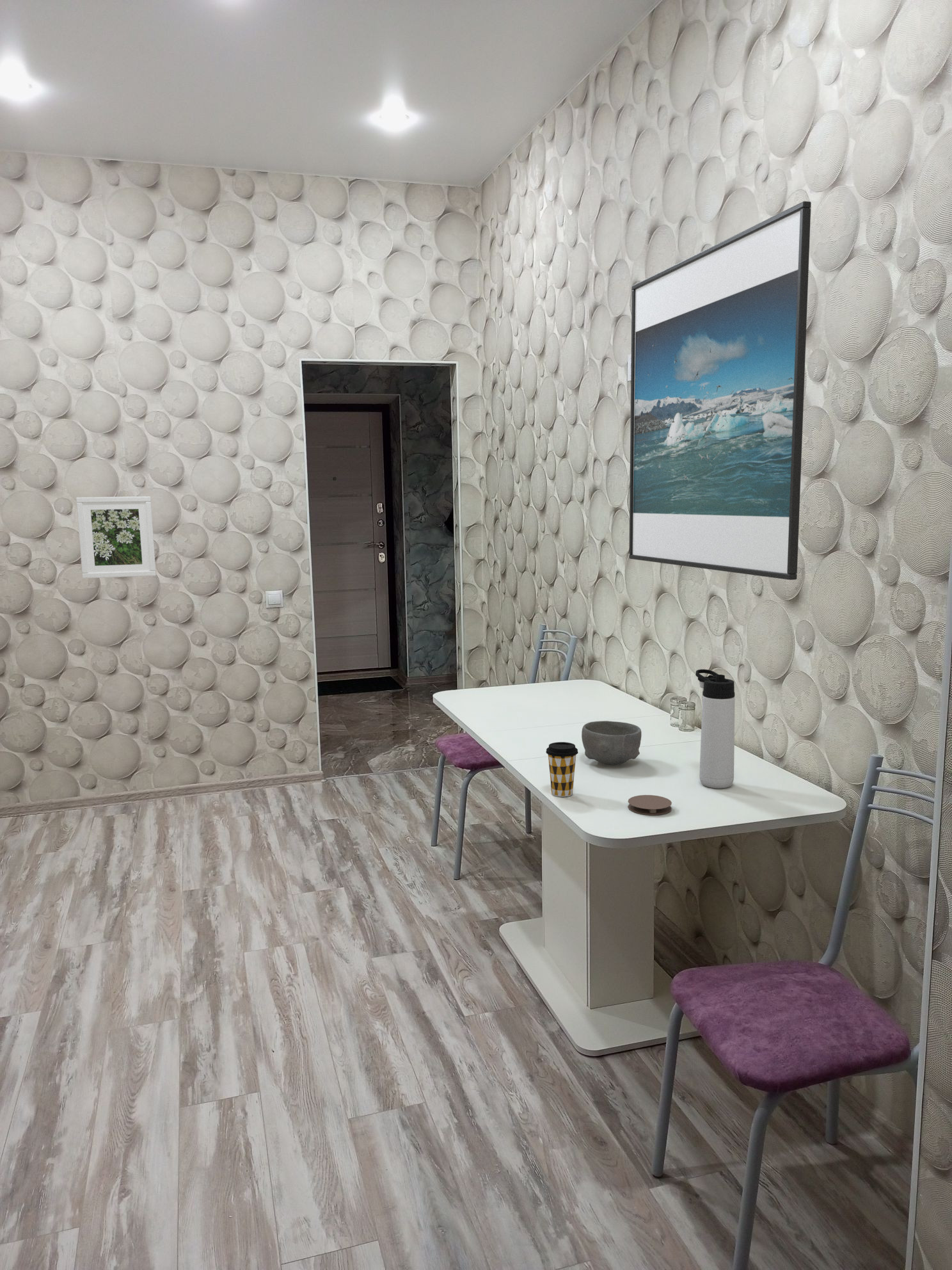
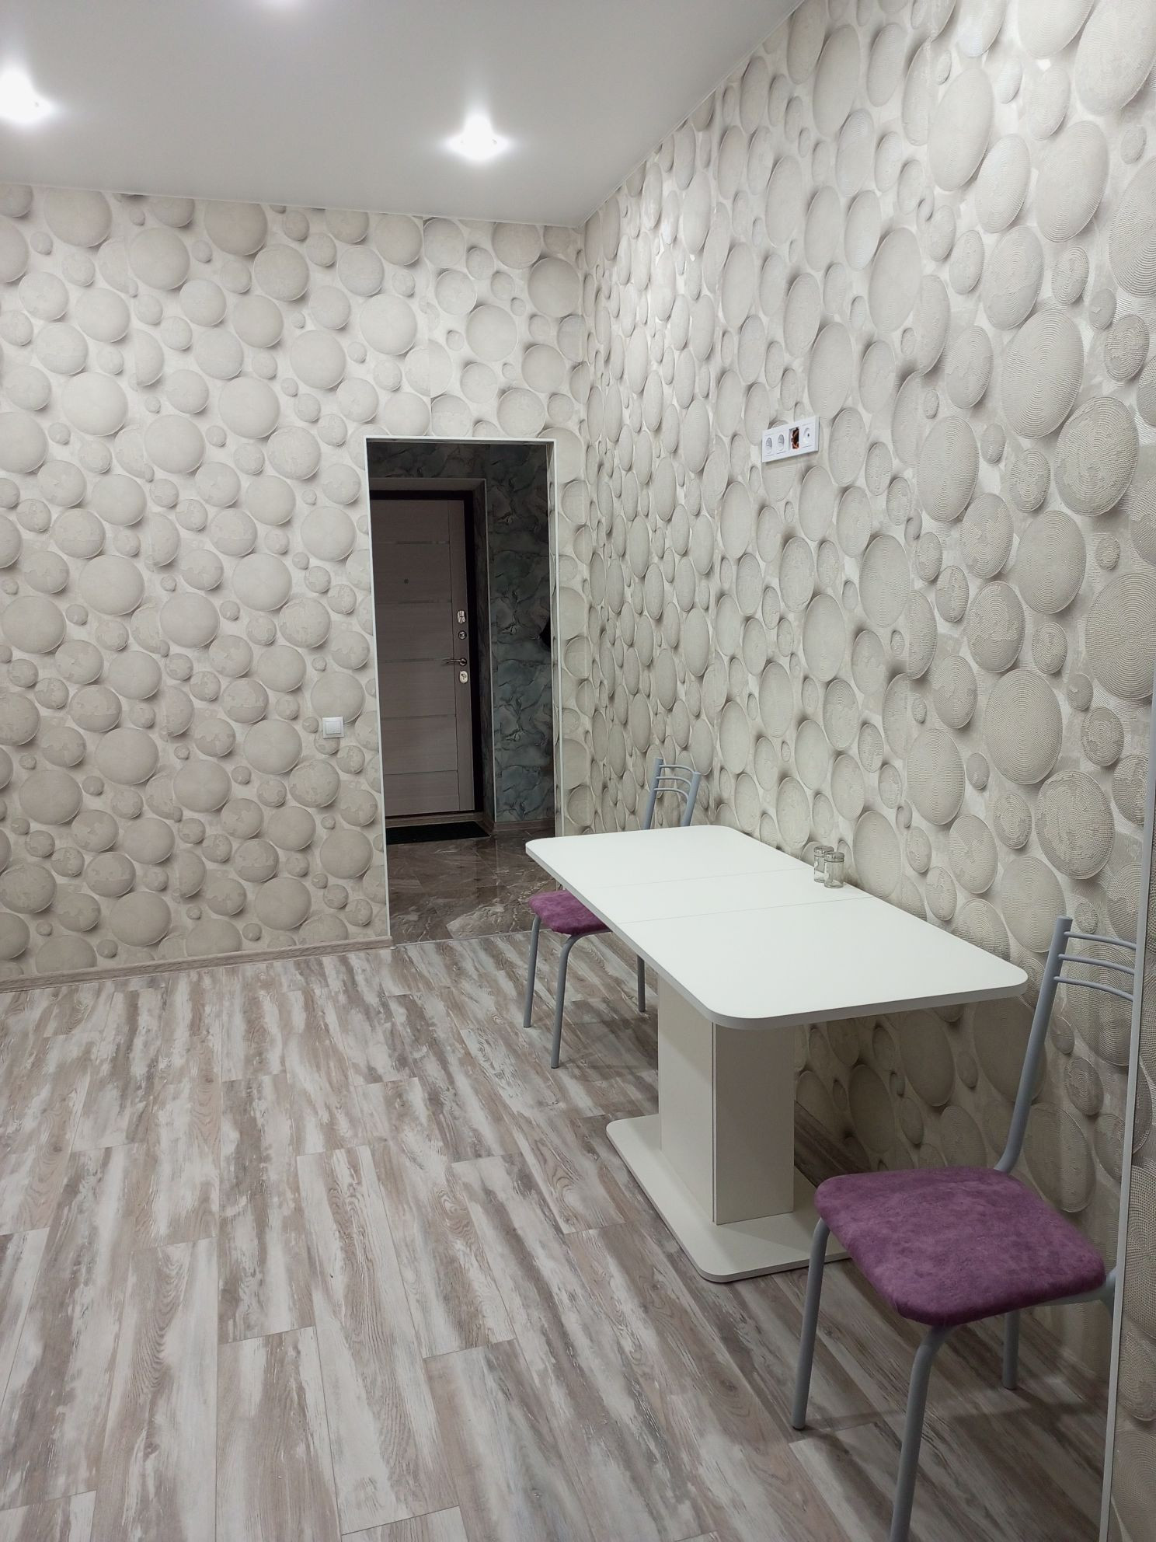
- bowl (610, 744)
- coaster (649, 805)
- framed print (116, 537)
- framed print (703, 413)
- thermos bottle (713, 728)
- coffee cup (562, 769)
